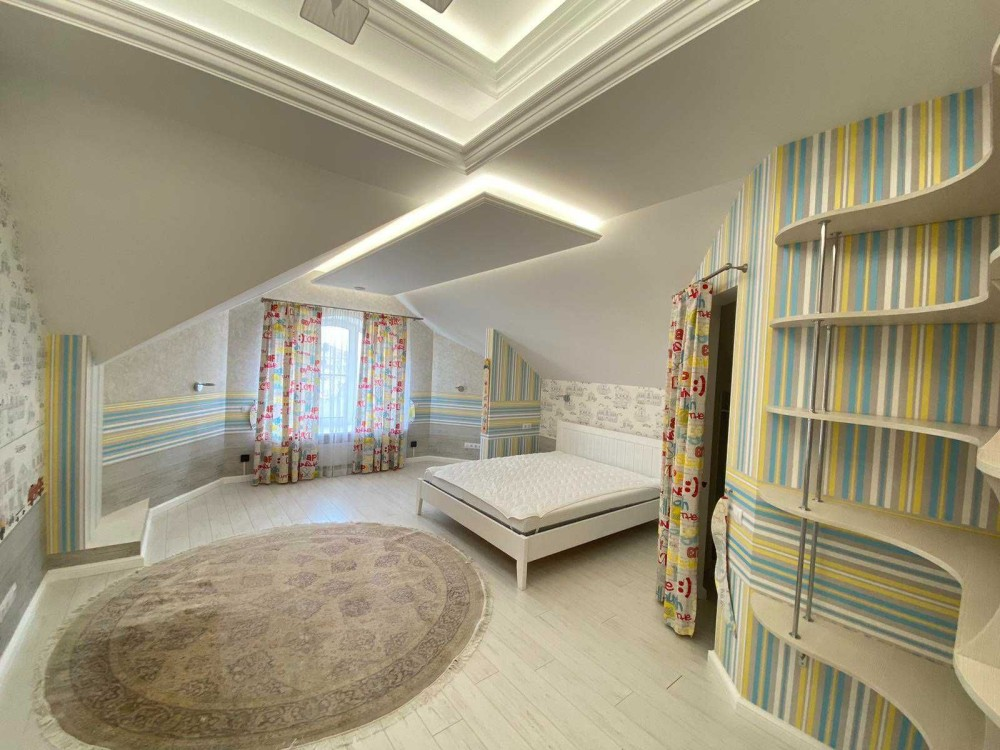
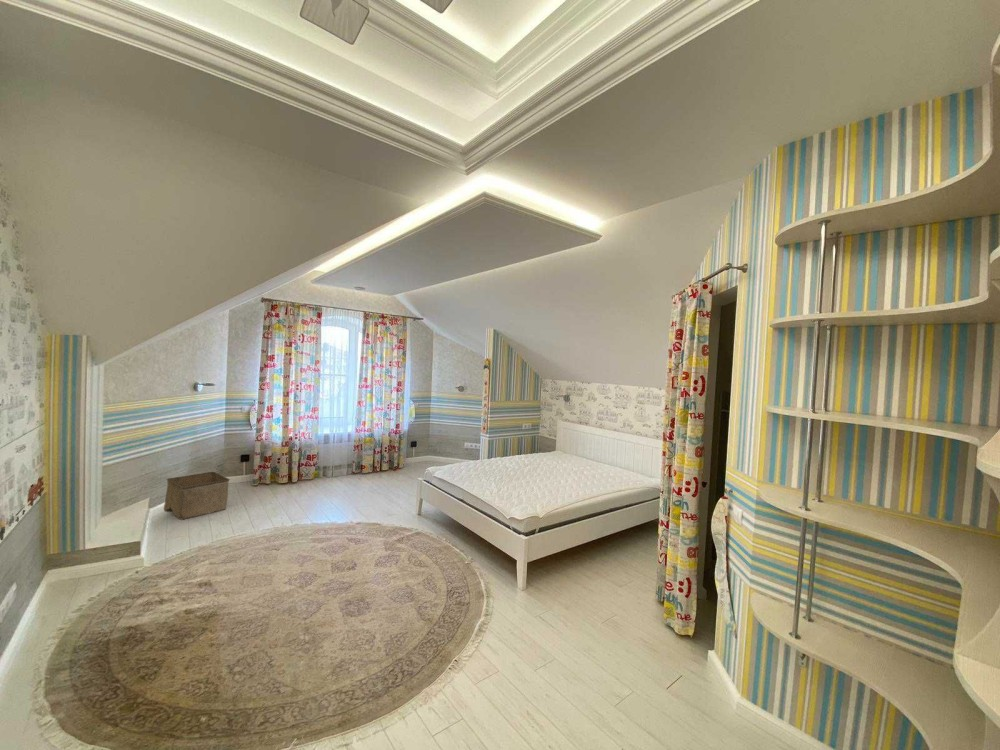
+ storage bin (197, 494)
